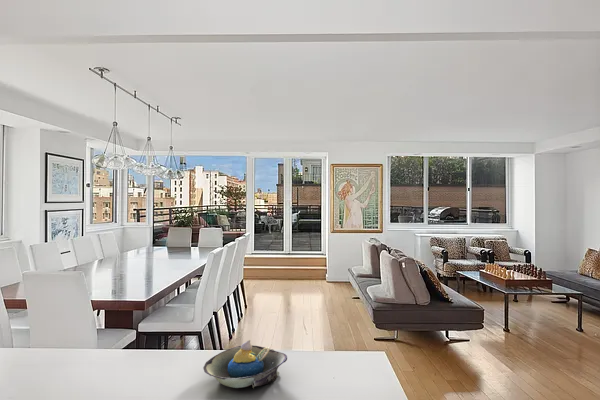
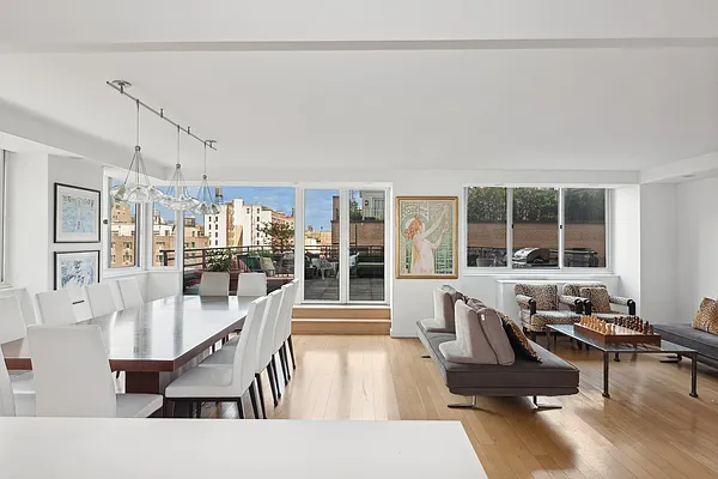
- decorative bowl (247, 355)
